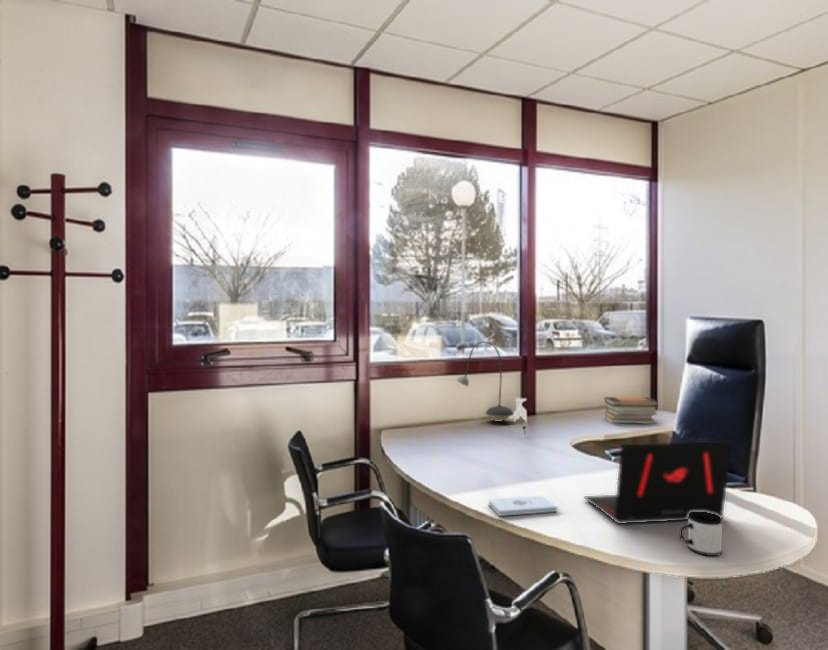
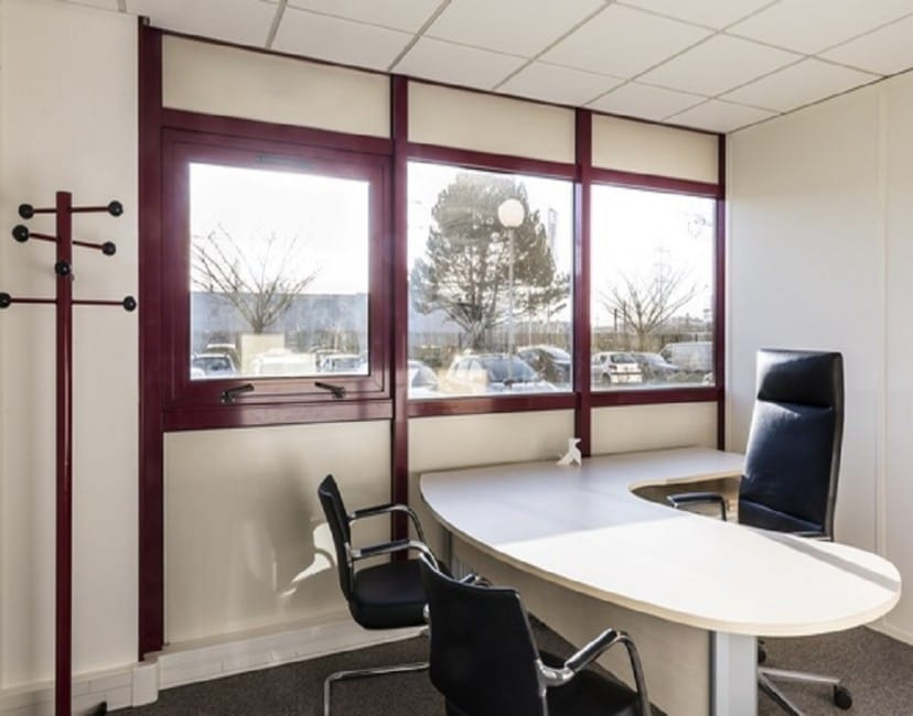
- book stack (630, 410)
- mug (699, 533)
- notepad (521, 505)
- laptop (653, 472)
- desk lamp (499, 388)
